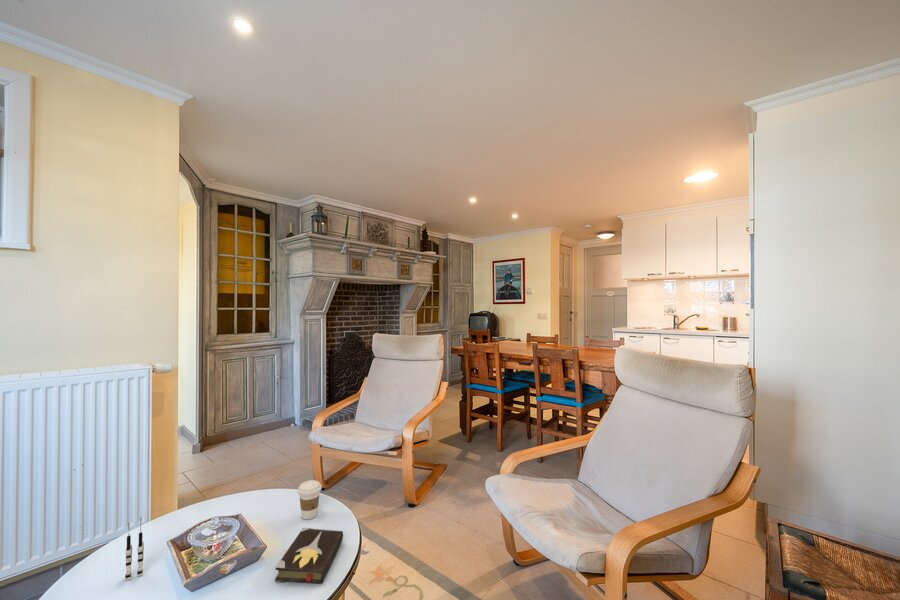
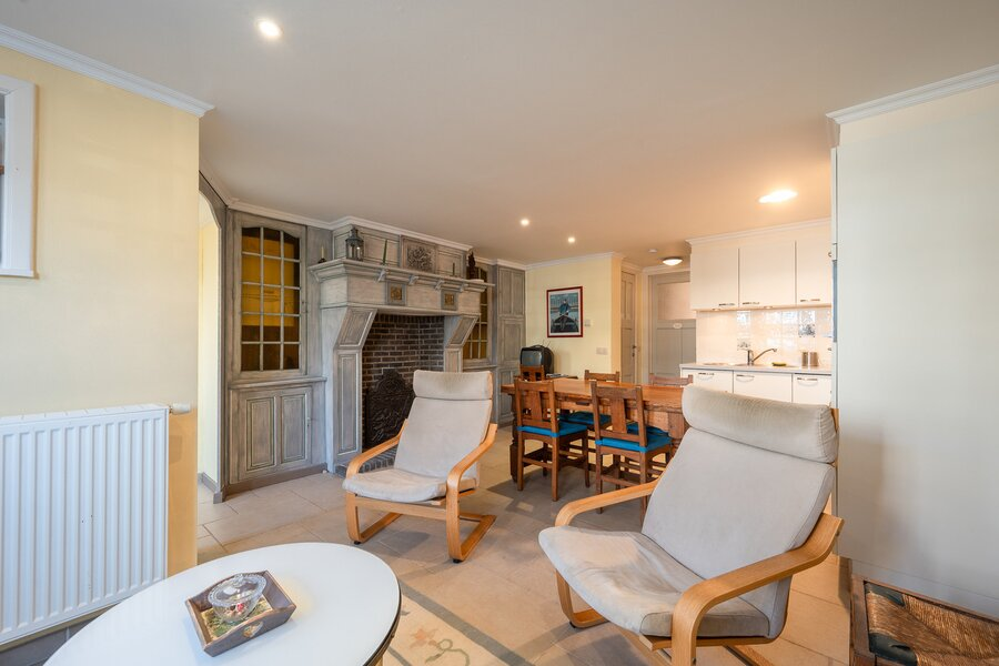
- coffee cup (309, 499)
- fishing rod (139, 534)
- hardback book (311, 552)
